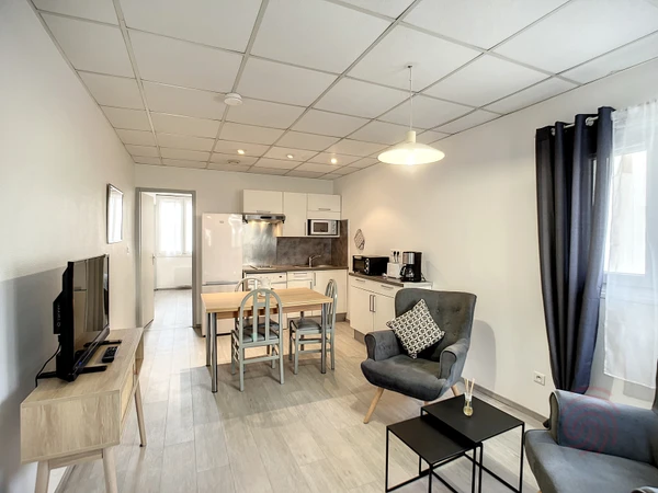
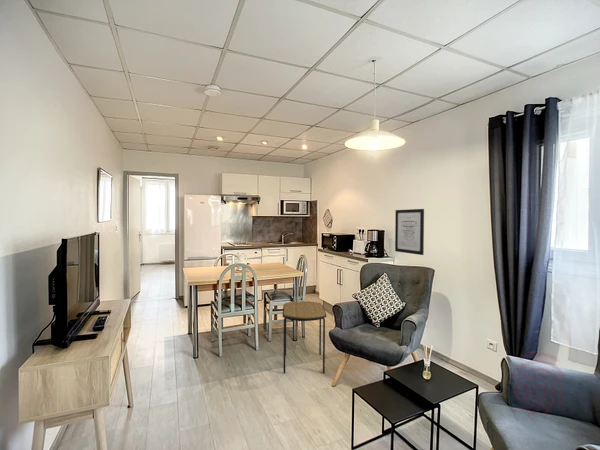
+ wall art (408, 231)
+ side table (303, 320)
